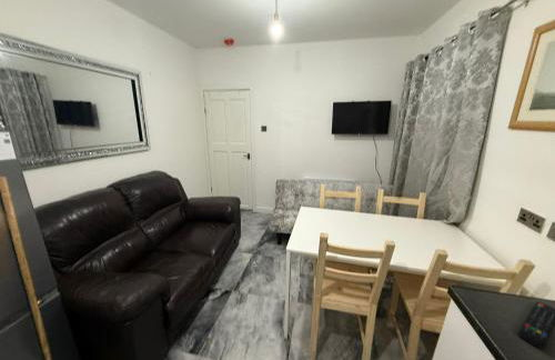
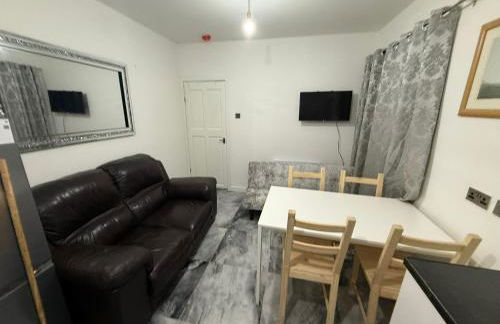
- remote control (539, 322)
